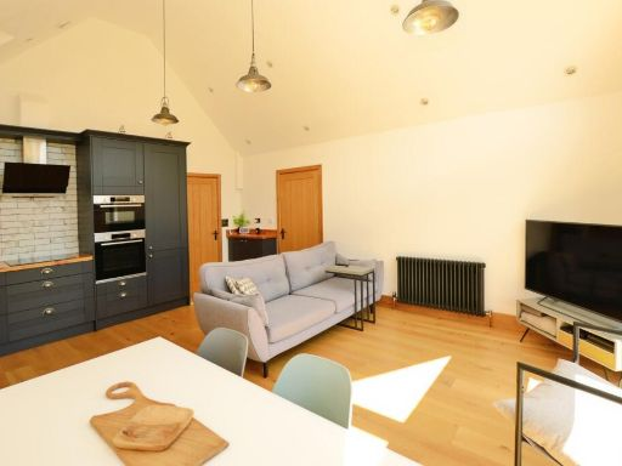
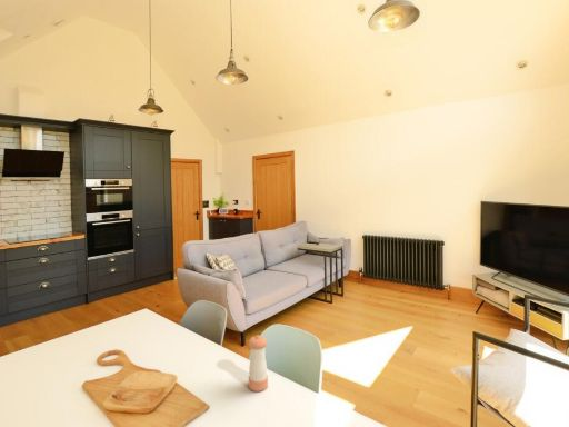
+ pepper shaker (258, 360)
